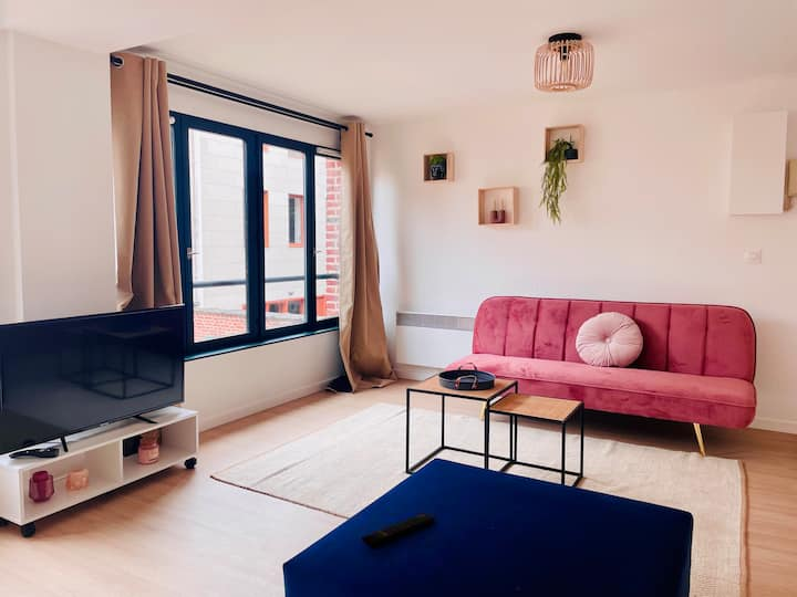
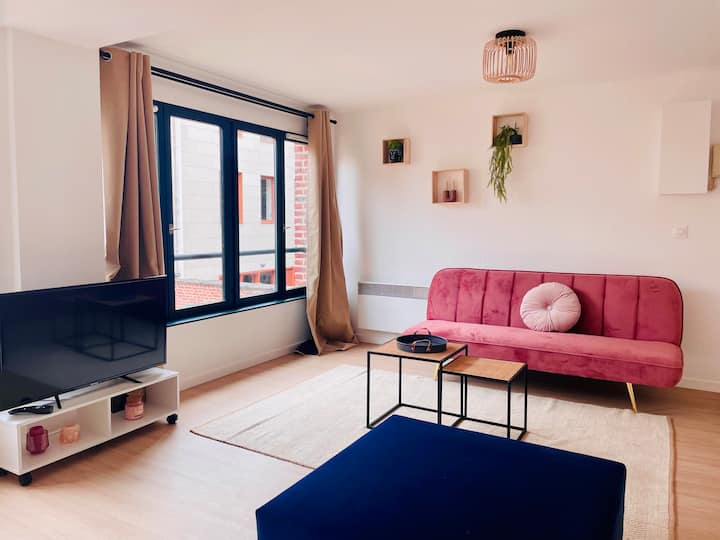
- remote control (400, 528)
